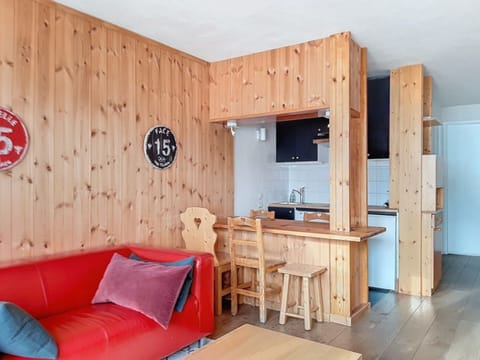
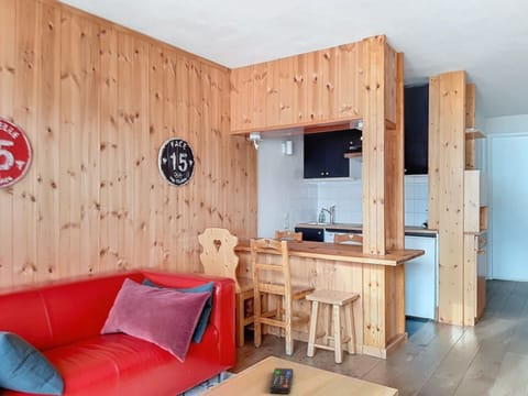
+ remote control (282, 380)
